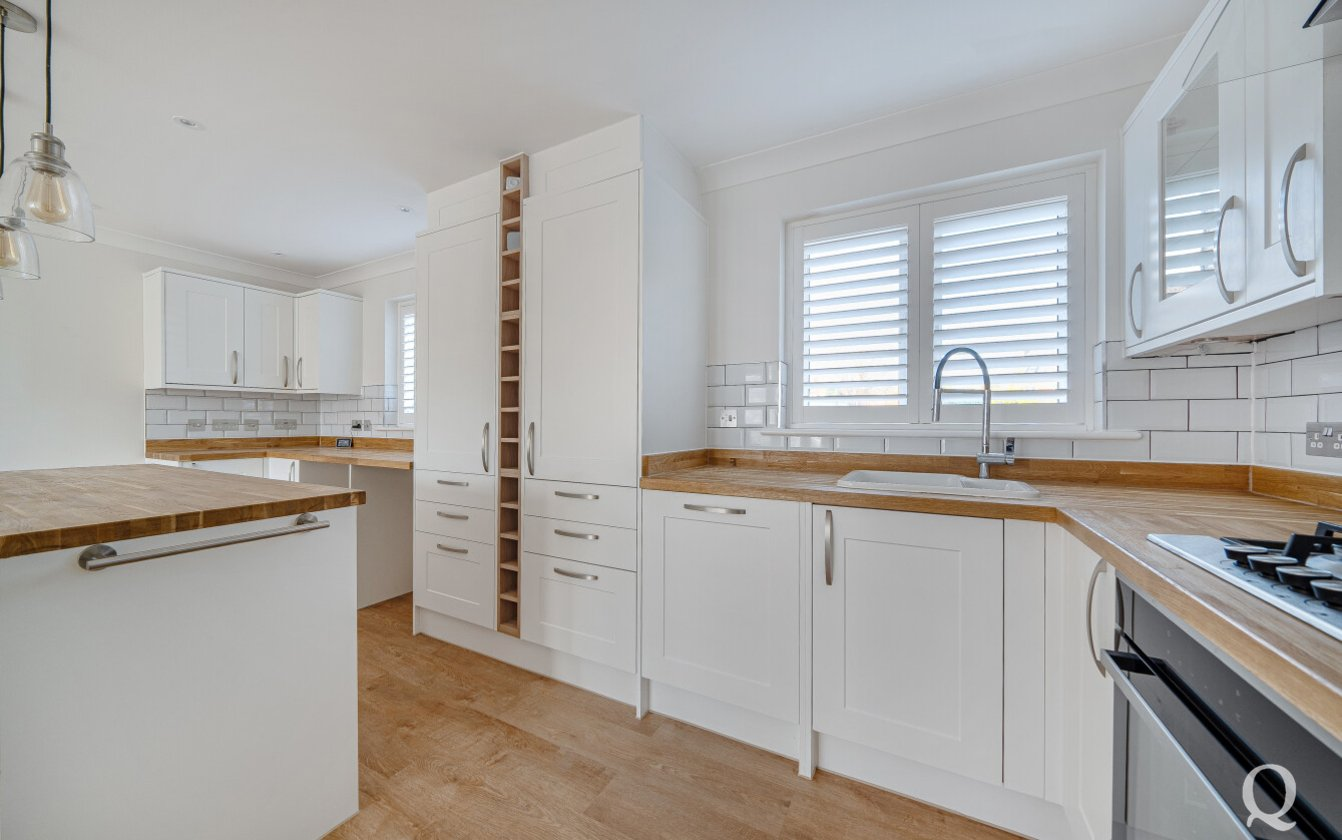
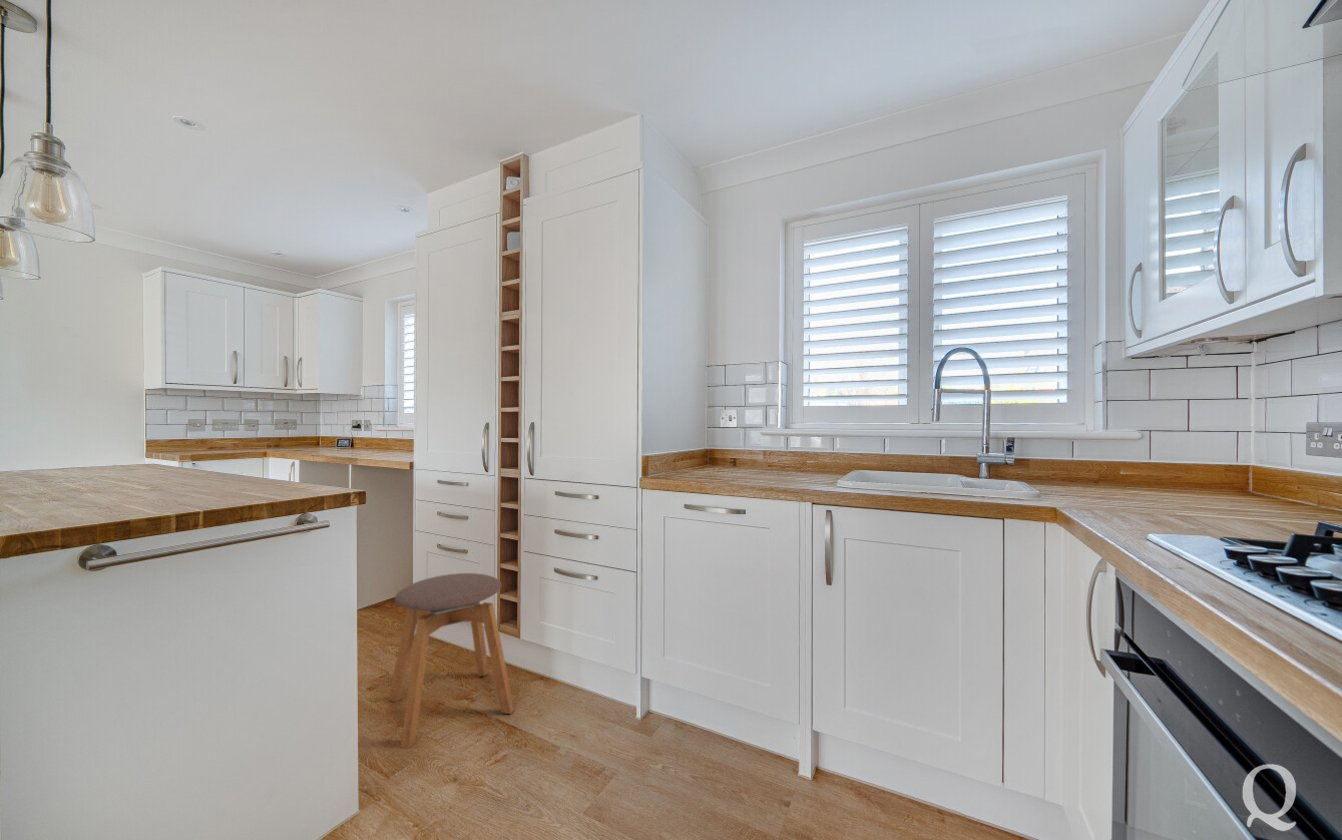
+ stool (444, 626)
